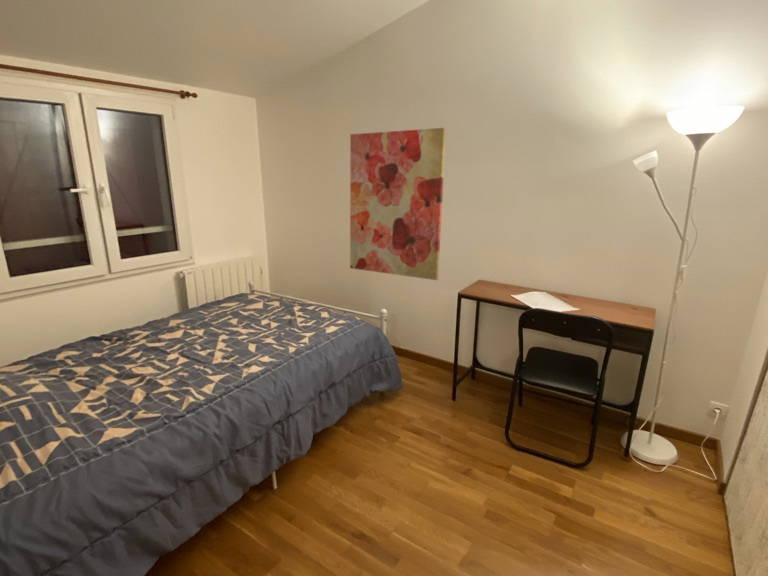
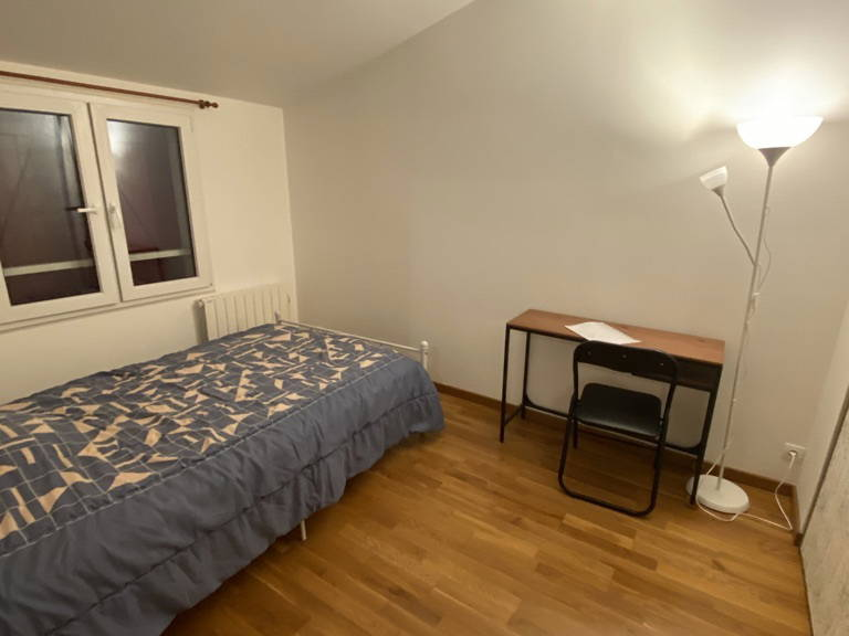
- wall art (393, 205)
